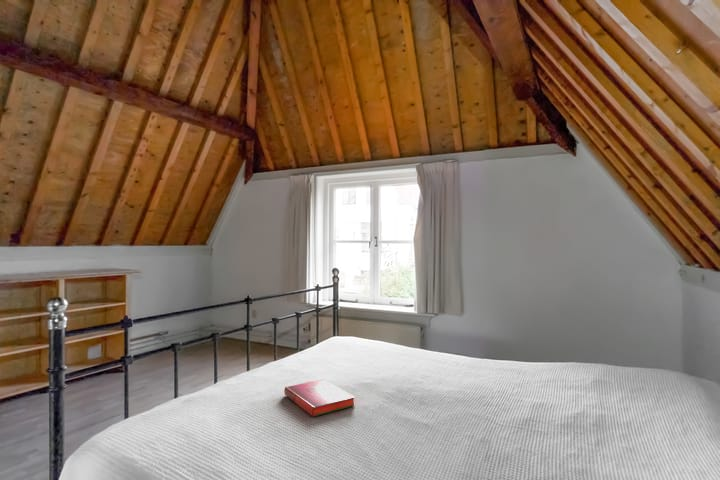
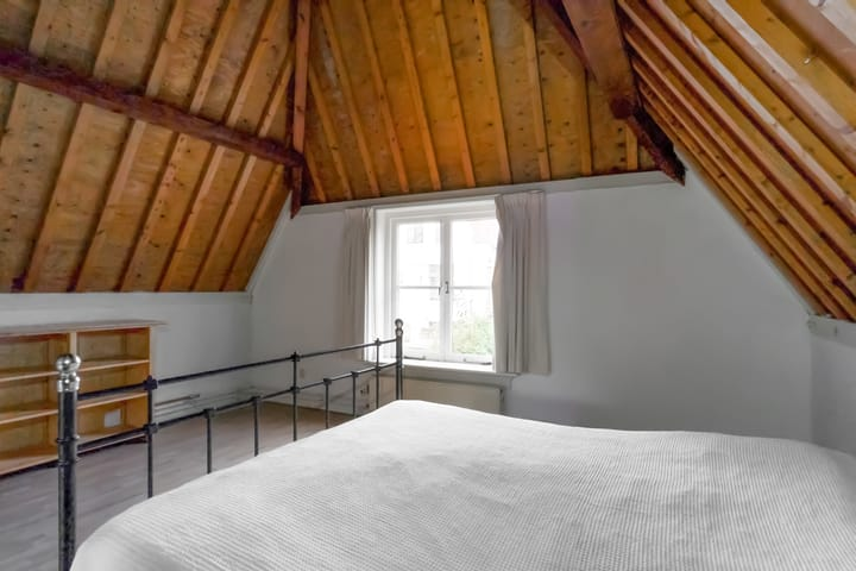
- hardback book (318, 396)
